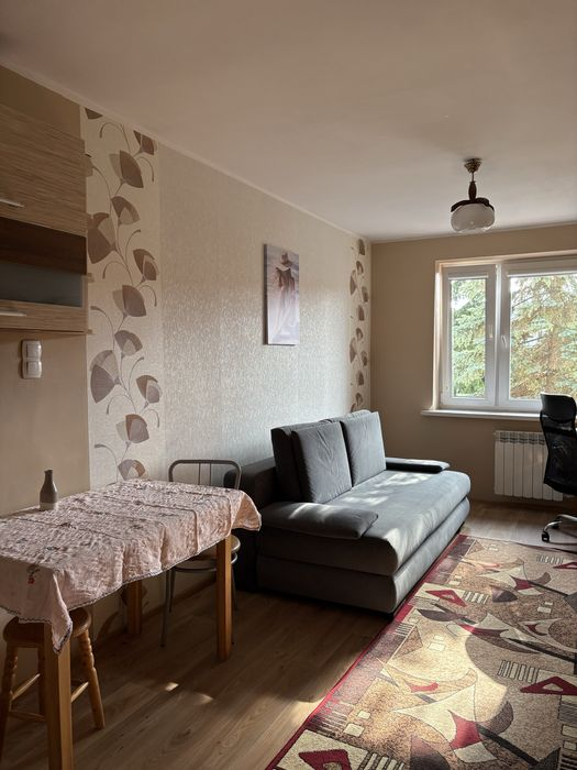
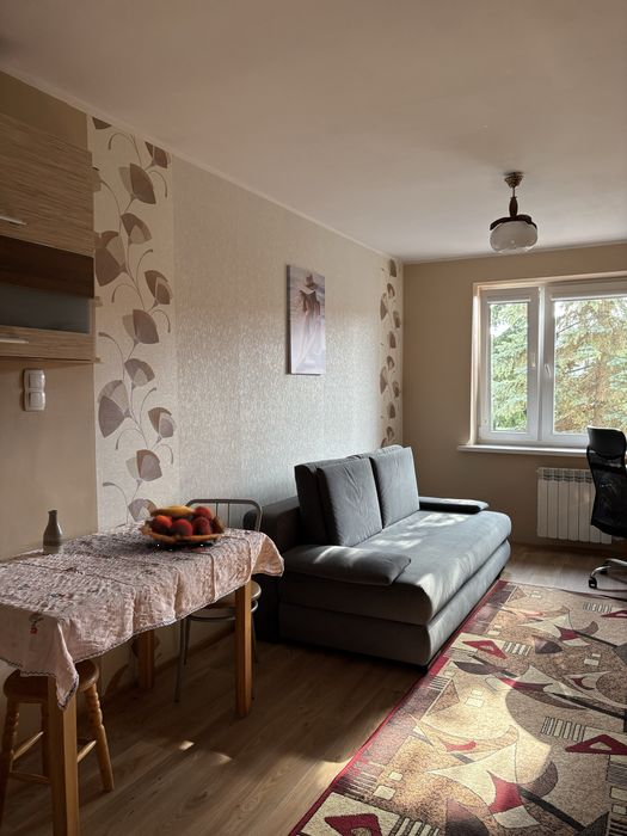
+ fruit basket (183, 525)
